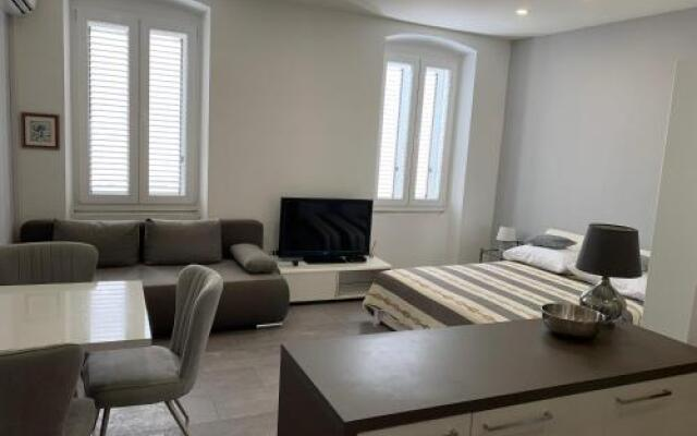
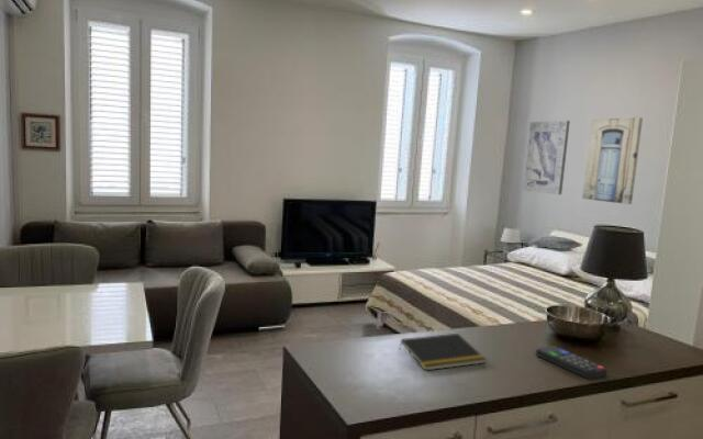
+ wall art (545, 157)
+ notepad (443, 350)
+ remote control (569, 360)
+ wall art (611, 160)
